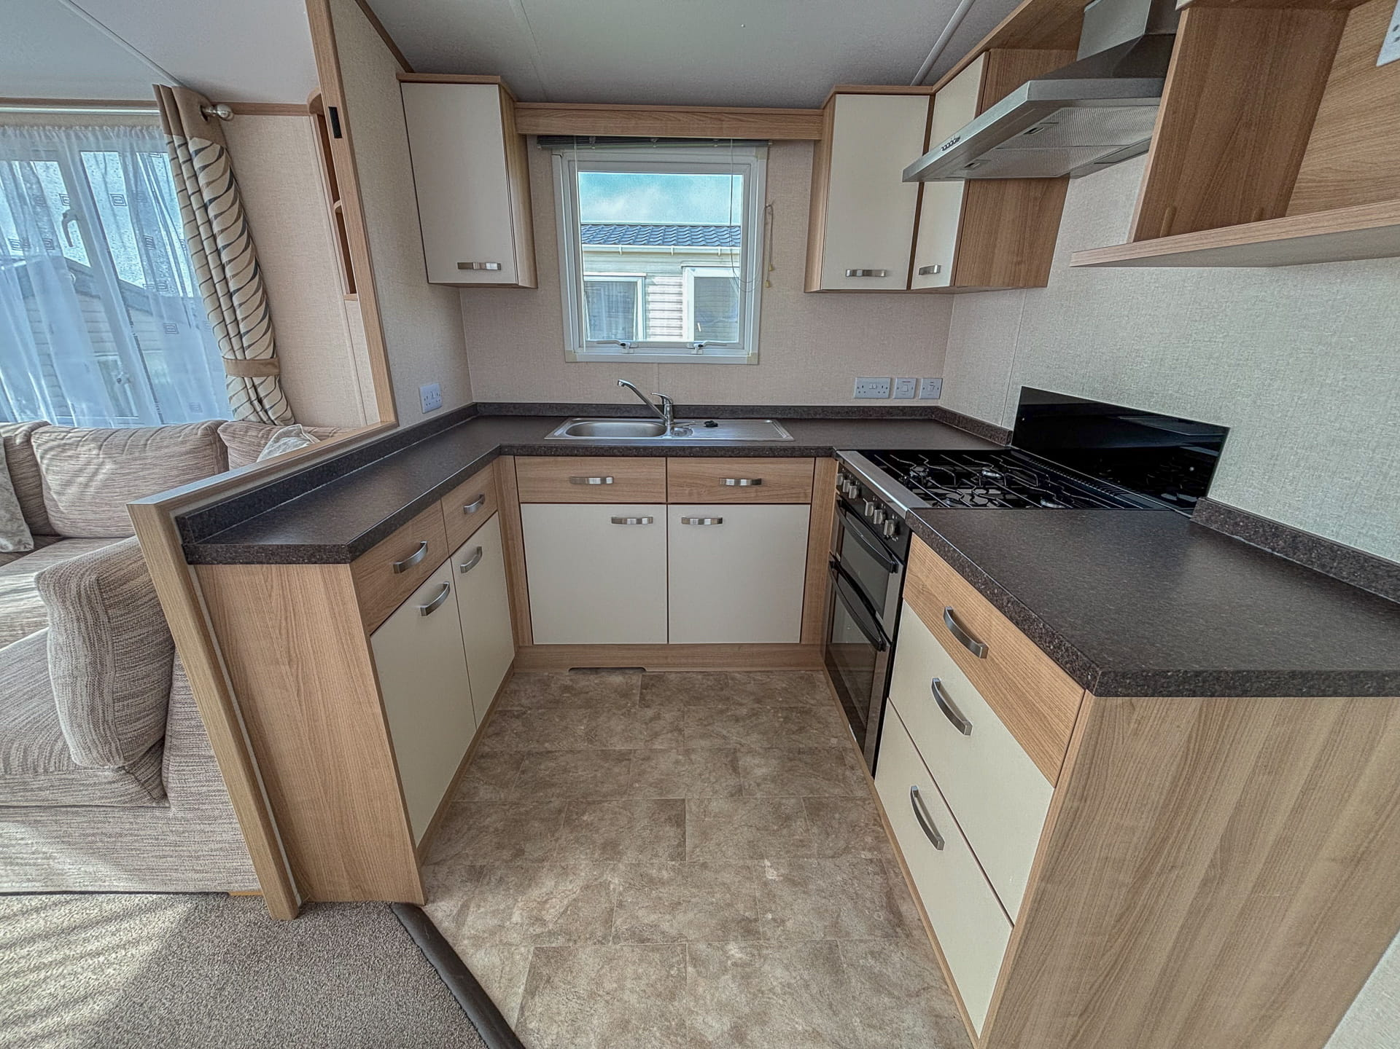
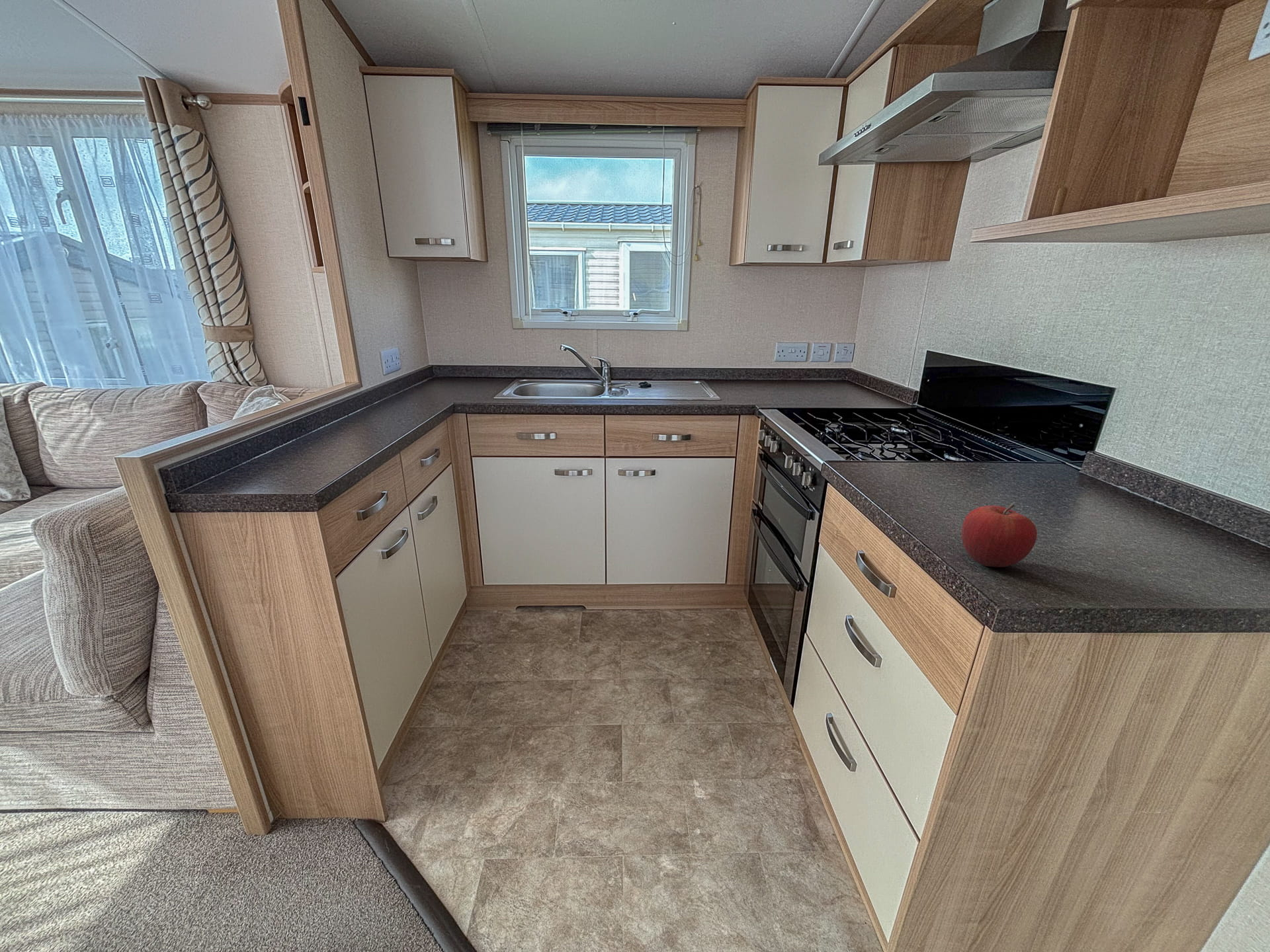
+ fruit (997, 534)
